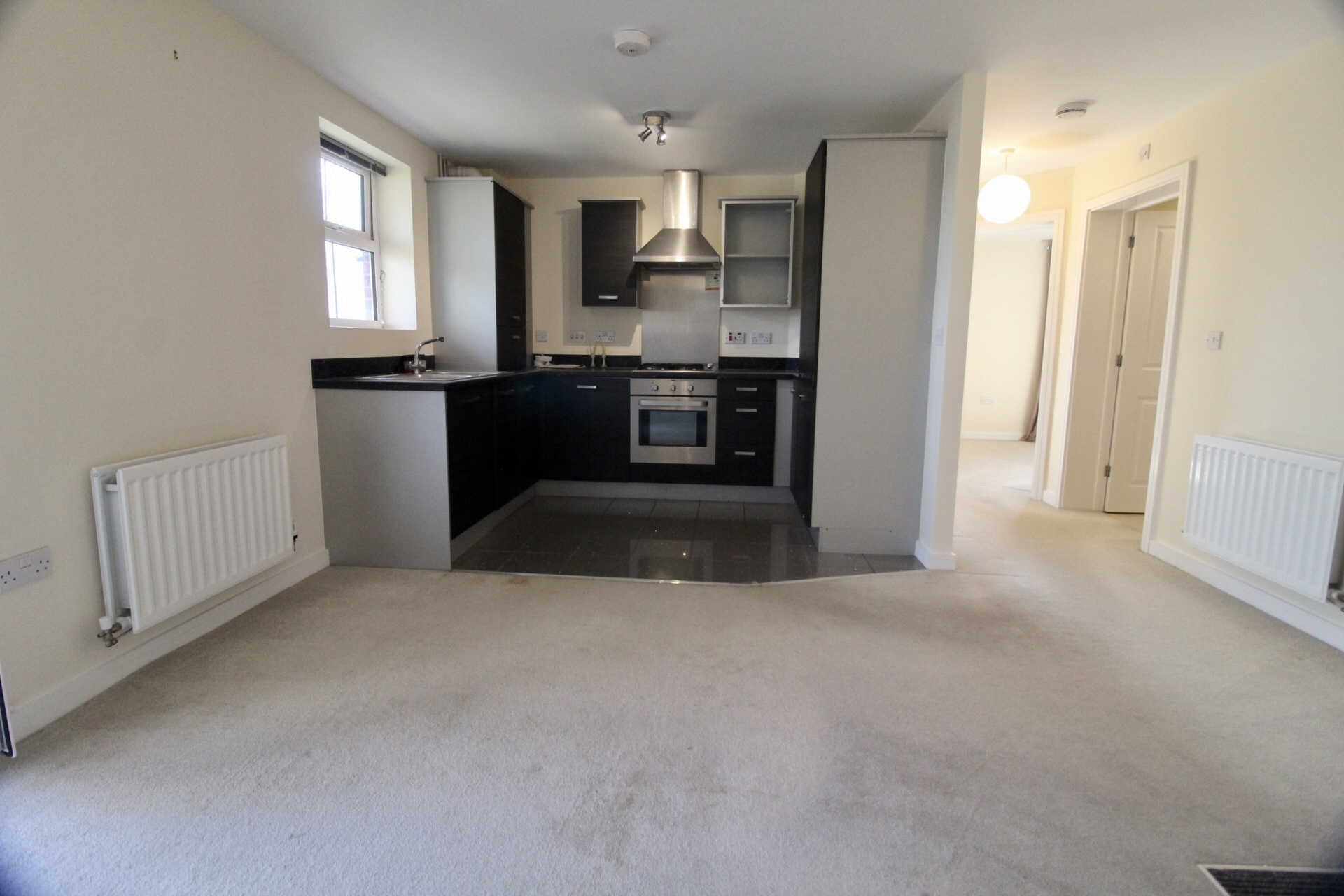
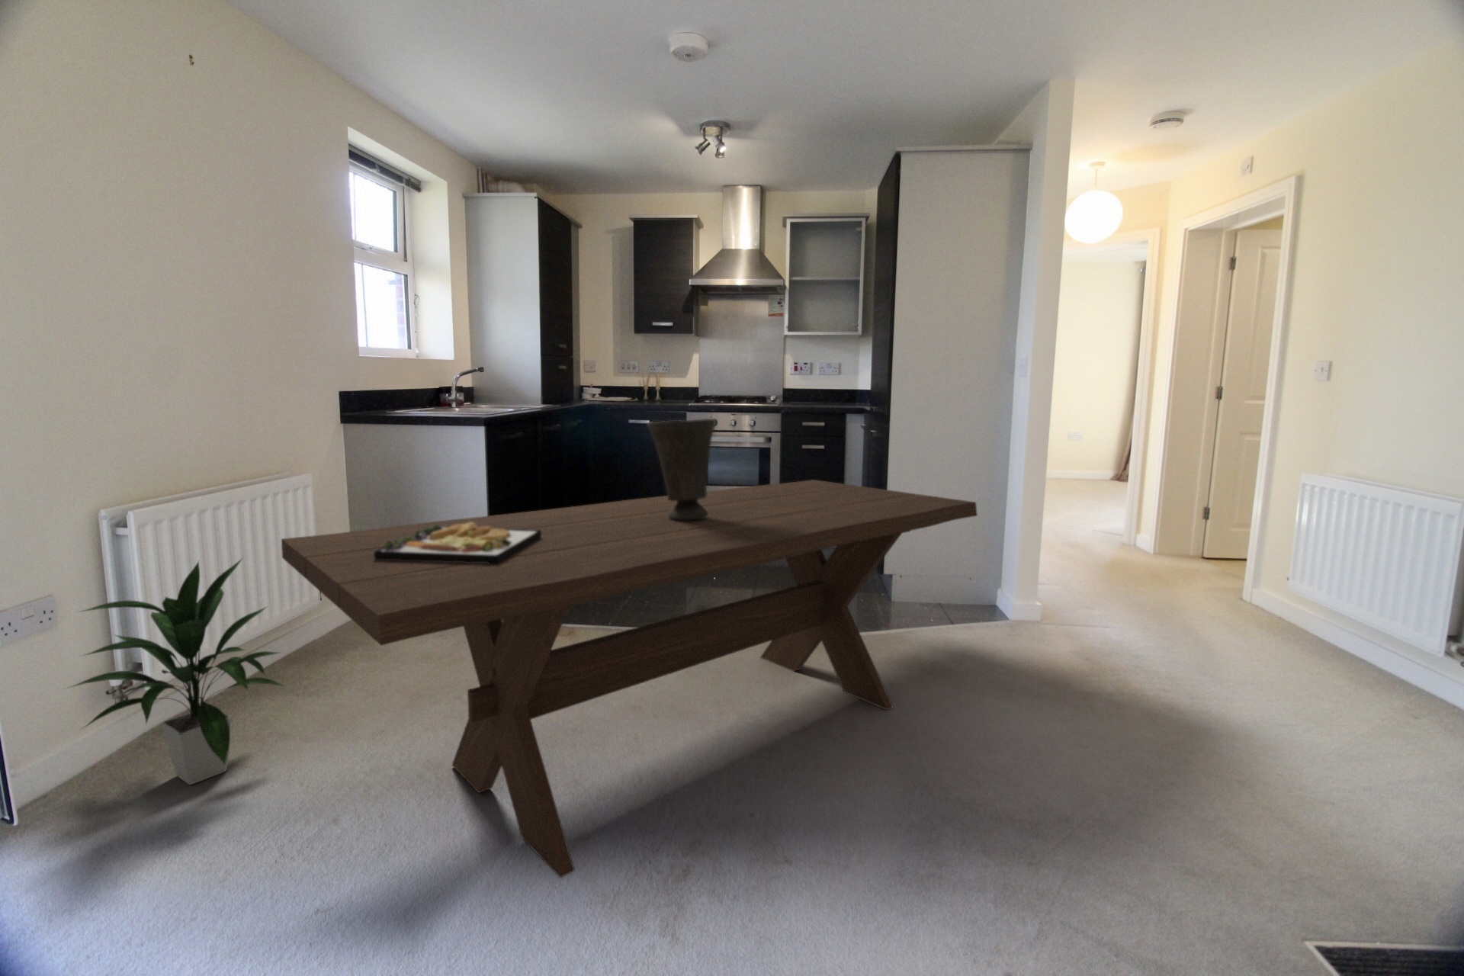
+ indoor plant (190, 674)
+ vase (681, 467)
+ dining table (692, 627)
+ food plate (463, 537)
